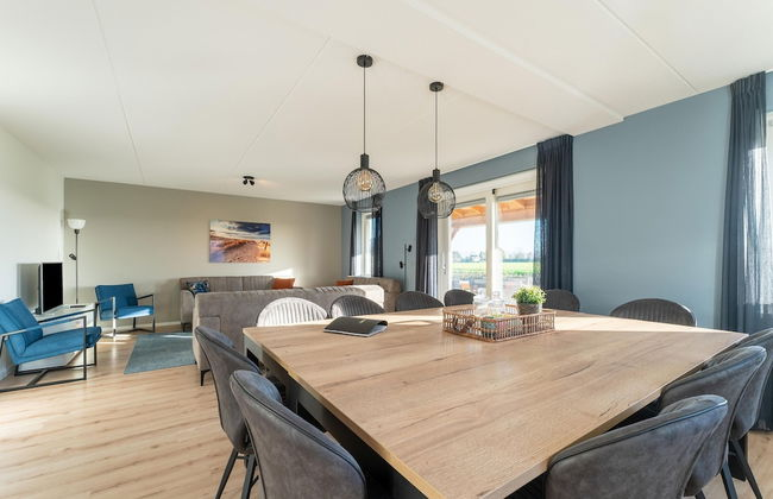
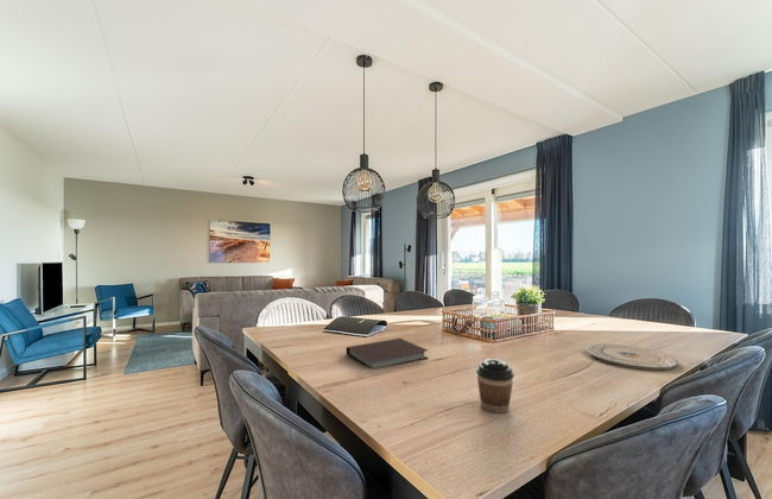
+ notebook (386, 352)
+ coffee cup (494, 383)
+ plate (628, 355)
